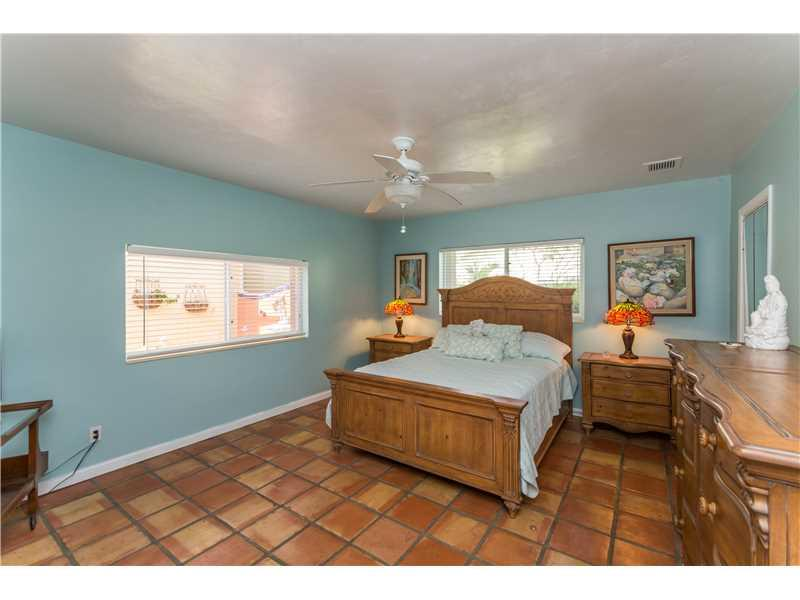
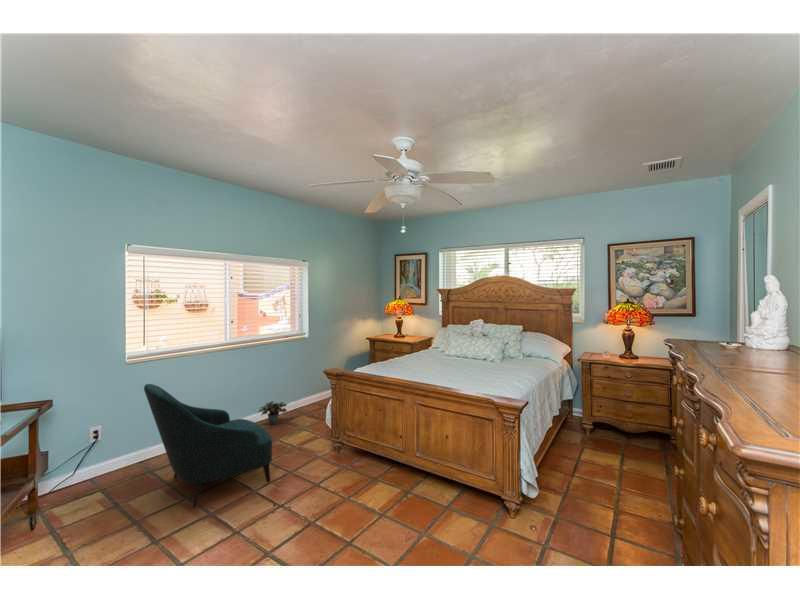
+ armchair (216, 428)
+ potted plant (272, 412)
